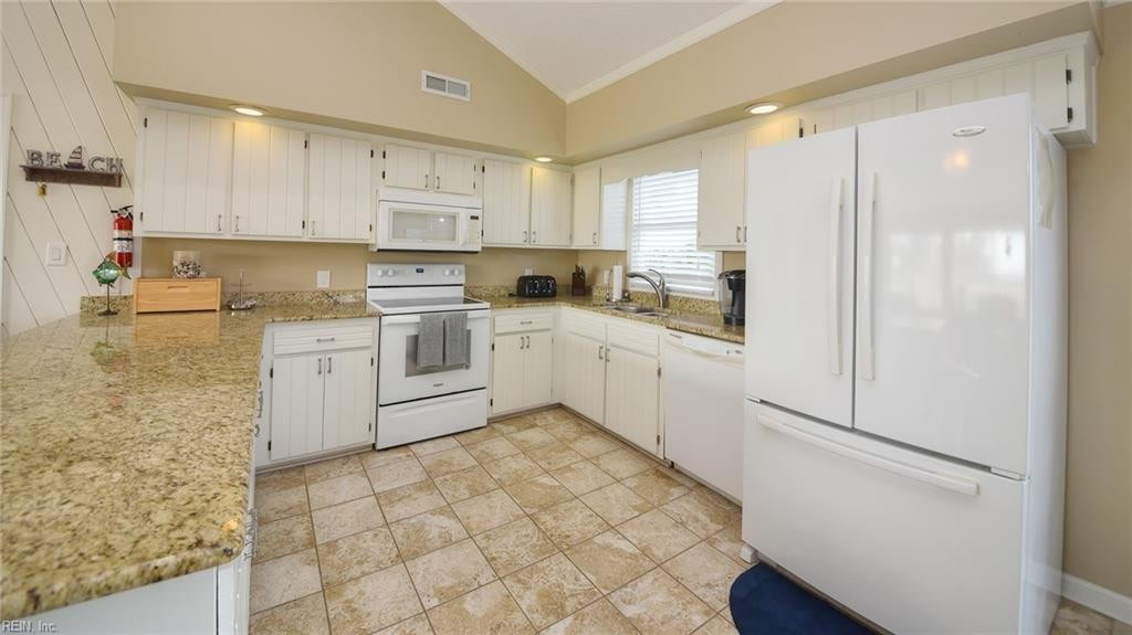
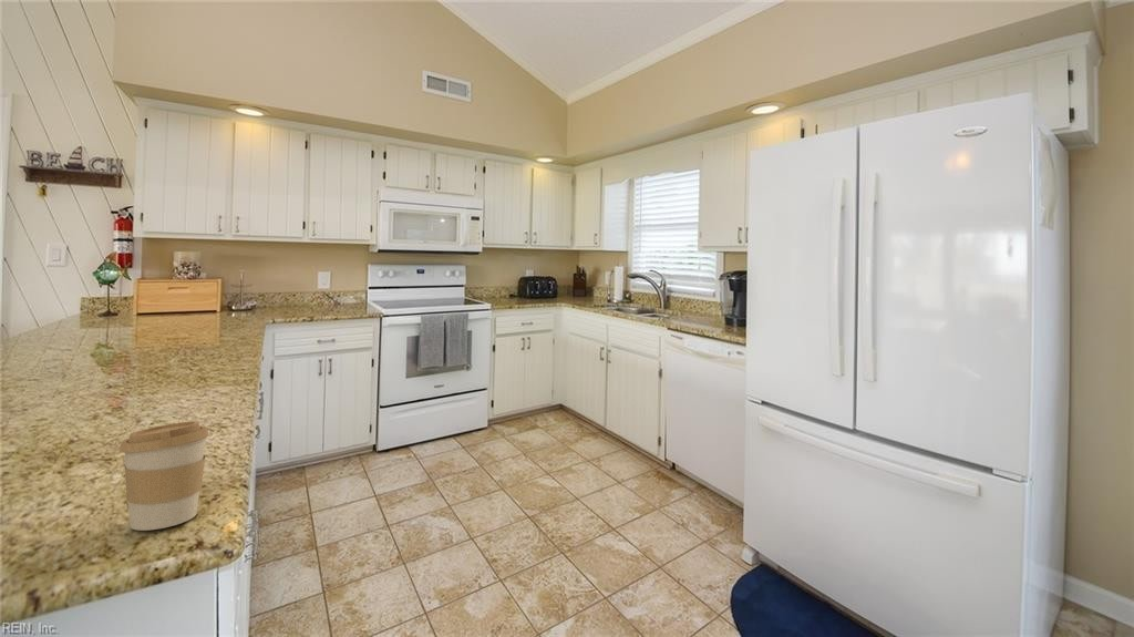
+ coffee cup (165, 471)
